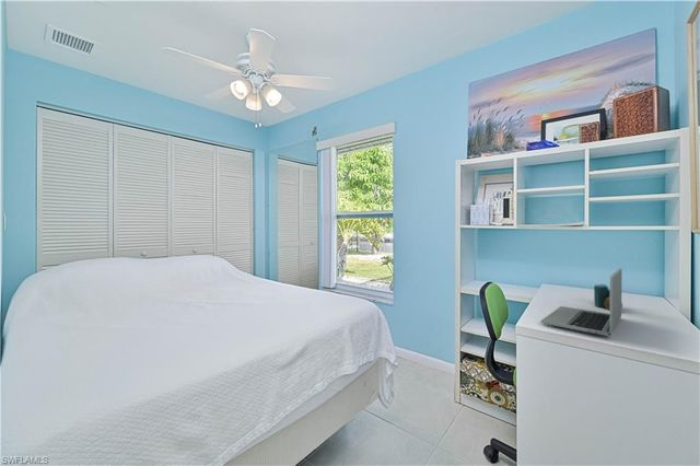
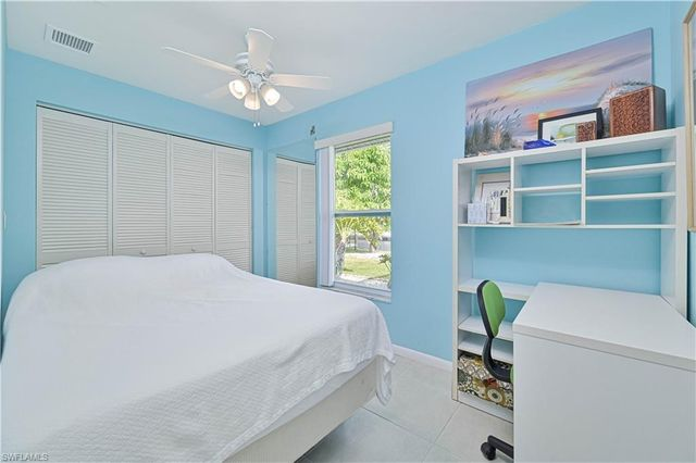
- laptop (579, 308)
- candle (609, 296)
